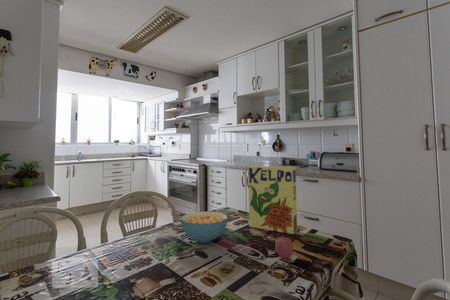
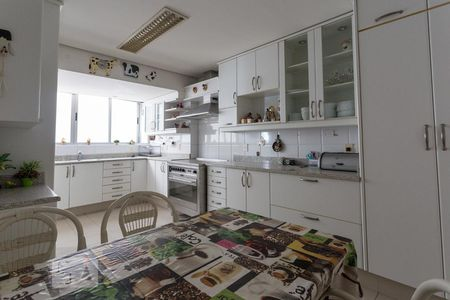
- fruit (284, 247)
- cereal bowl (204, 228)
- cereal box (271, 197)
